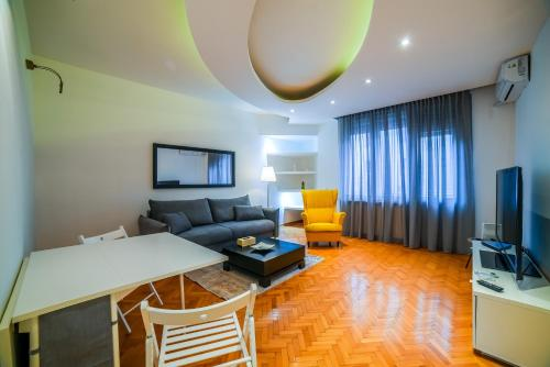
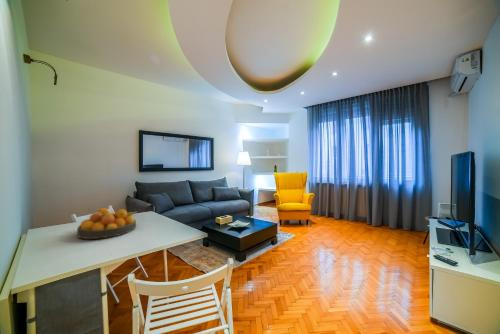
+ fruit bowl (108, 220)
